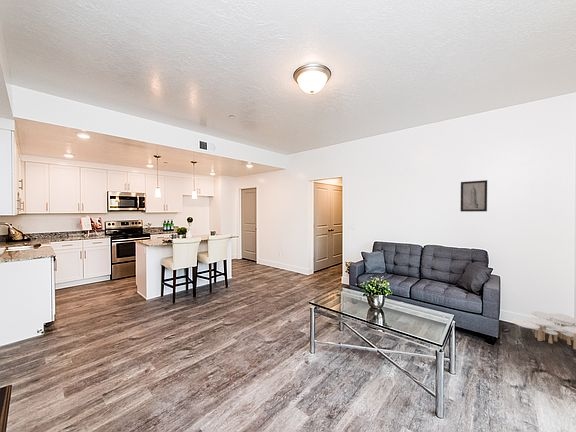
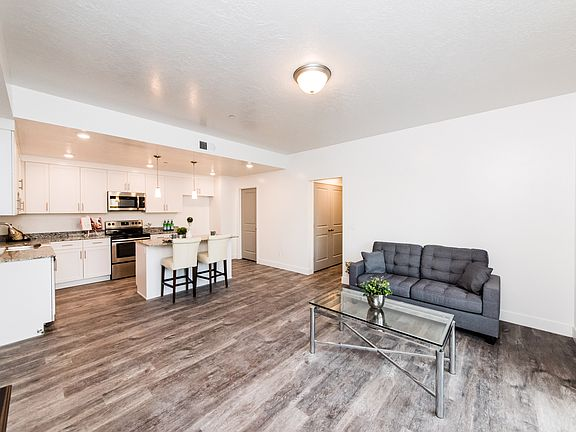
- wall art (473, 196)
- side table (546, 327)
